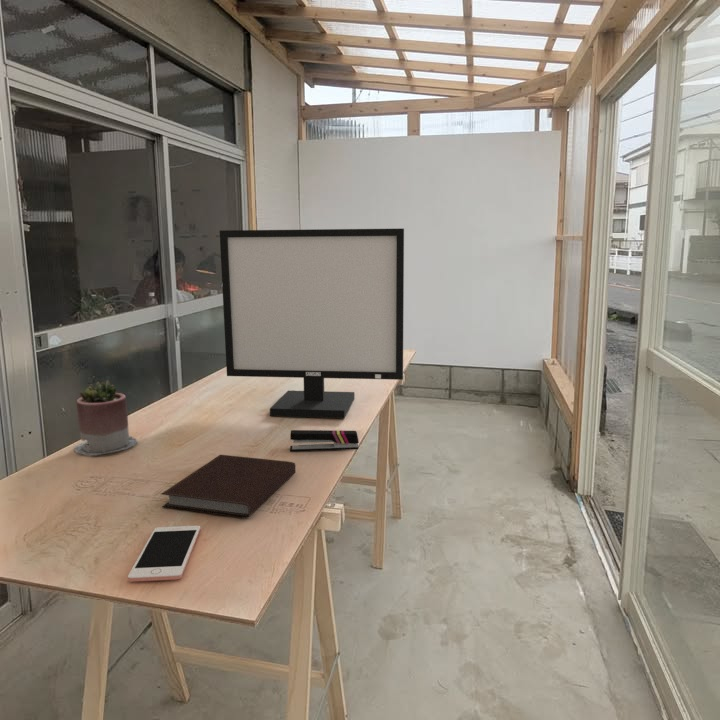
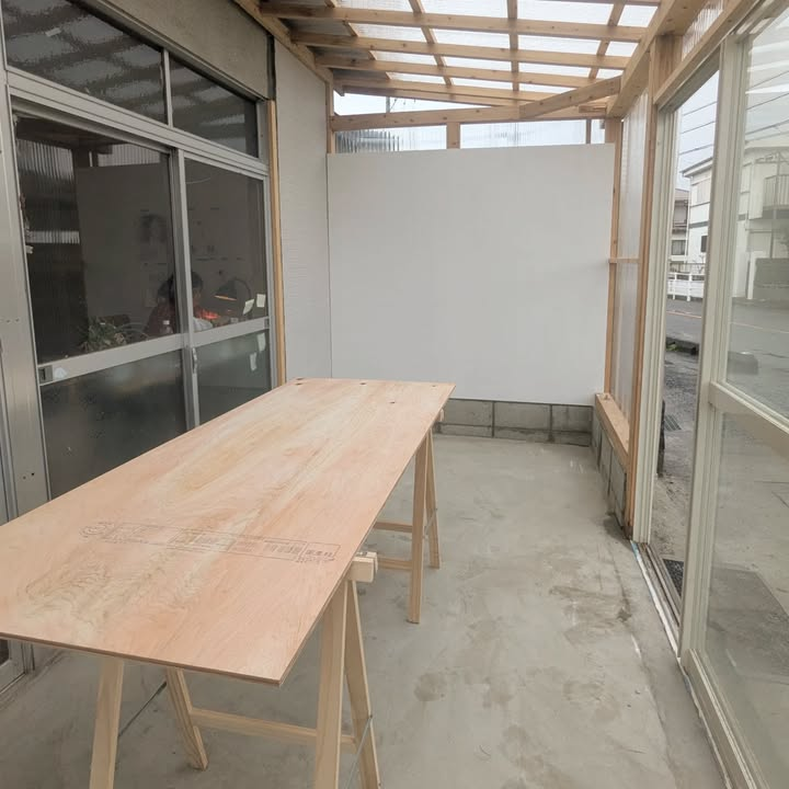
- succulent planter (103, 414)
- monitor (312, 320)
- notebook (233, 483)
- cell phone (167, 551)
- stapler (324, 439)
